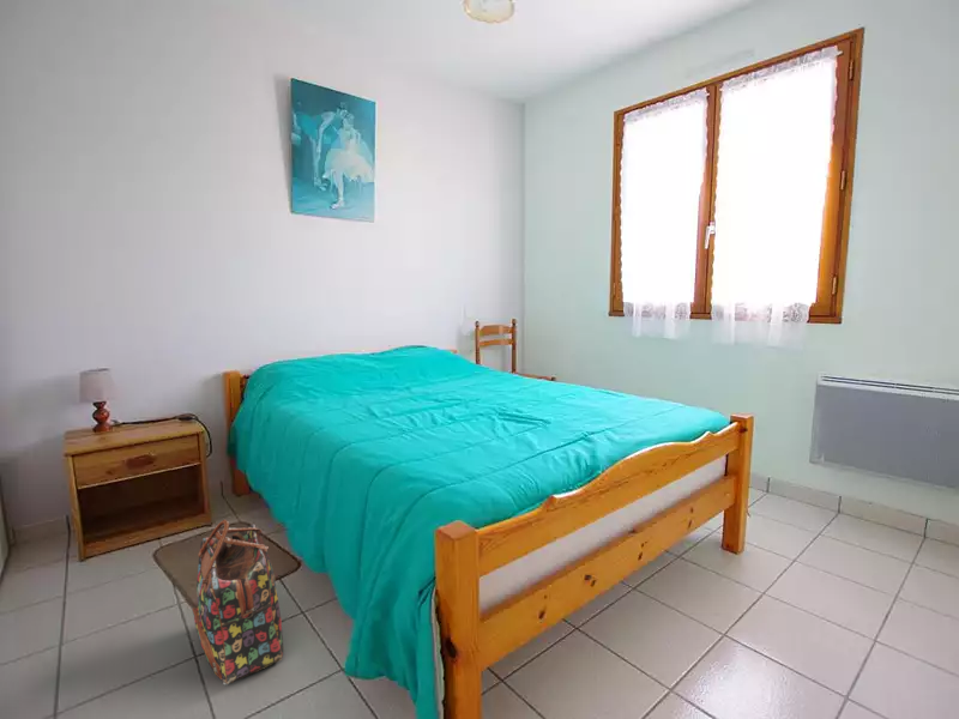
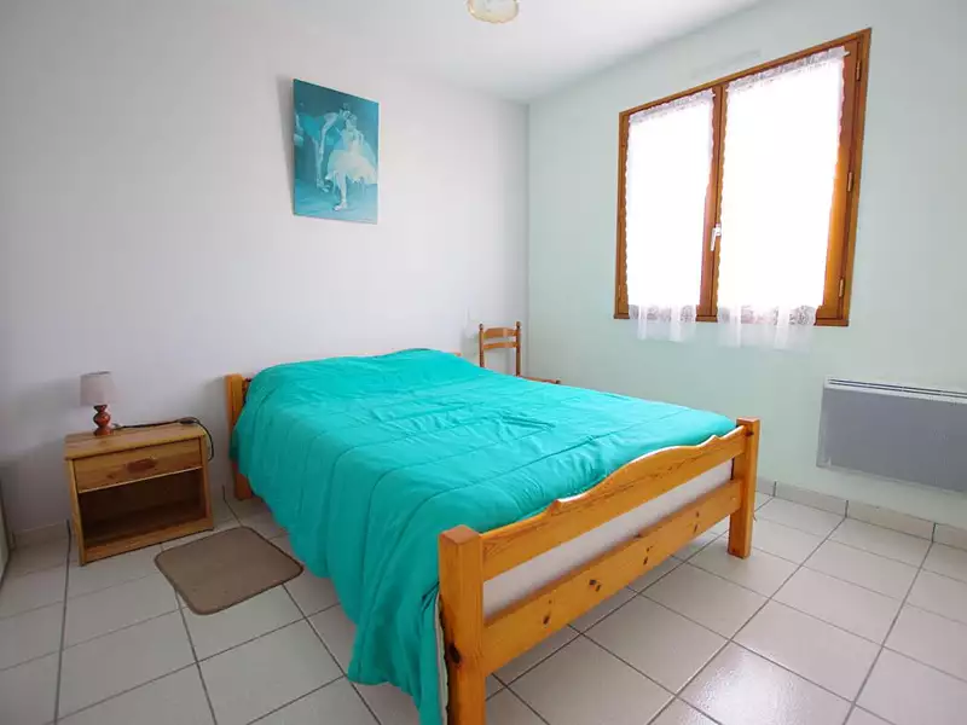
- backpack (237, 581)
